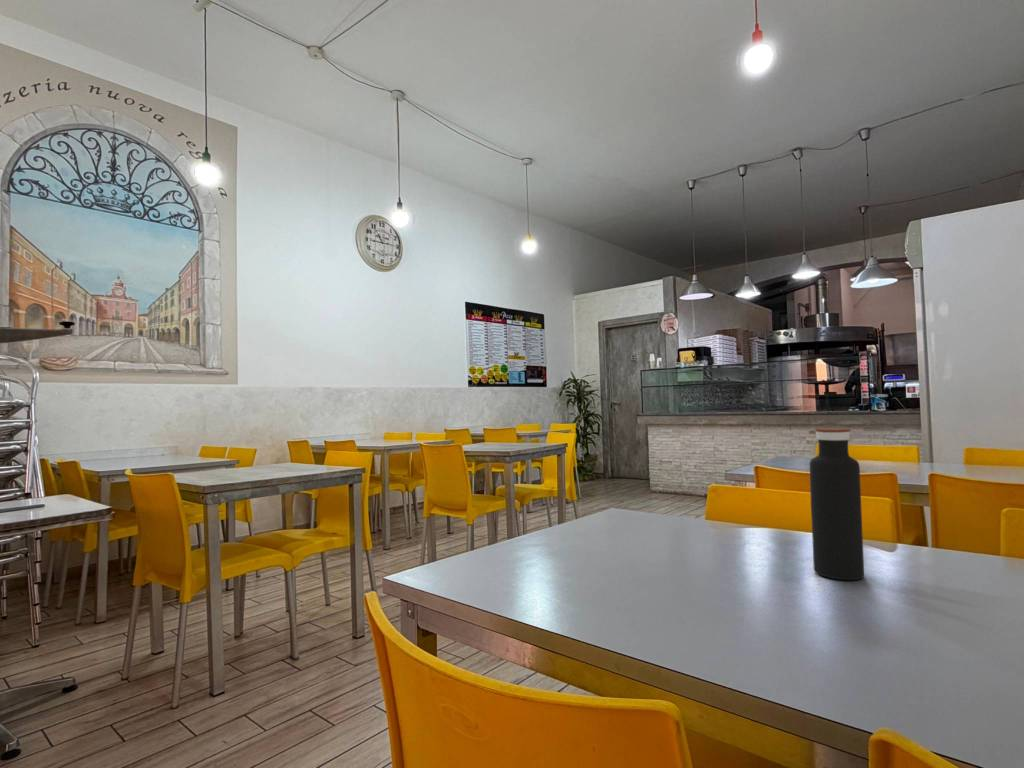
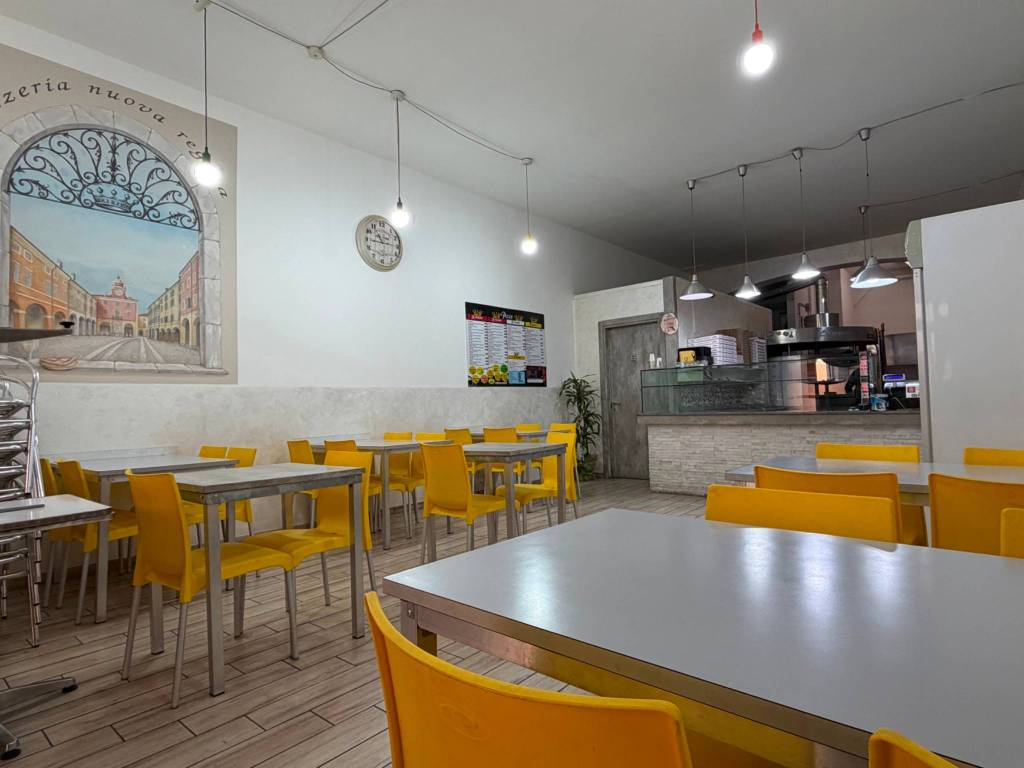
- water bottle (835, 501)
